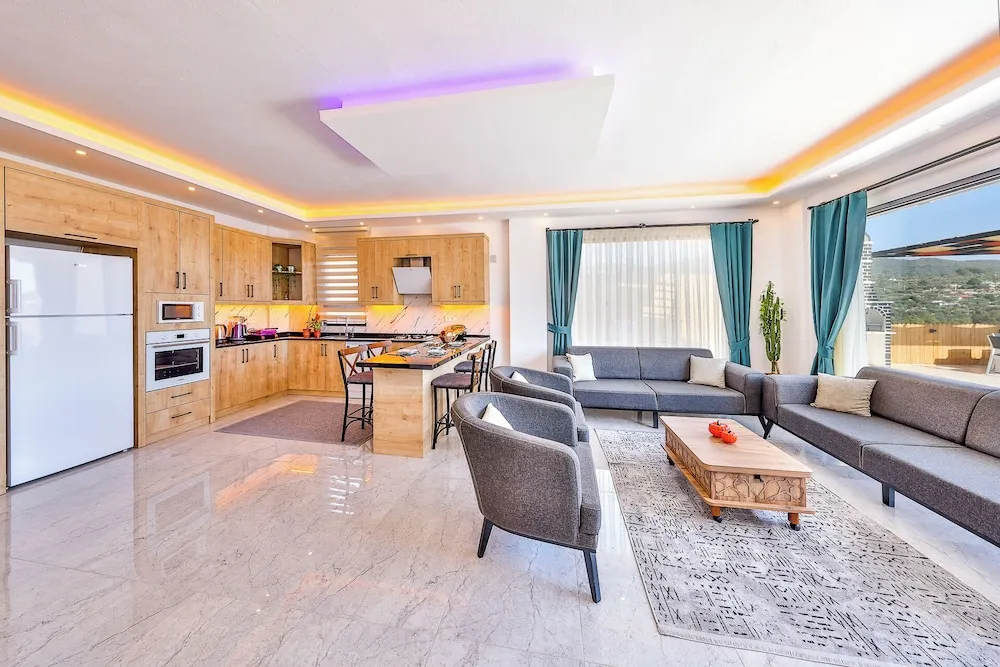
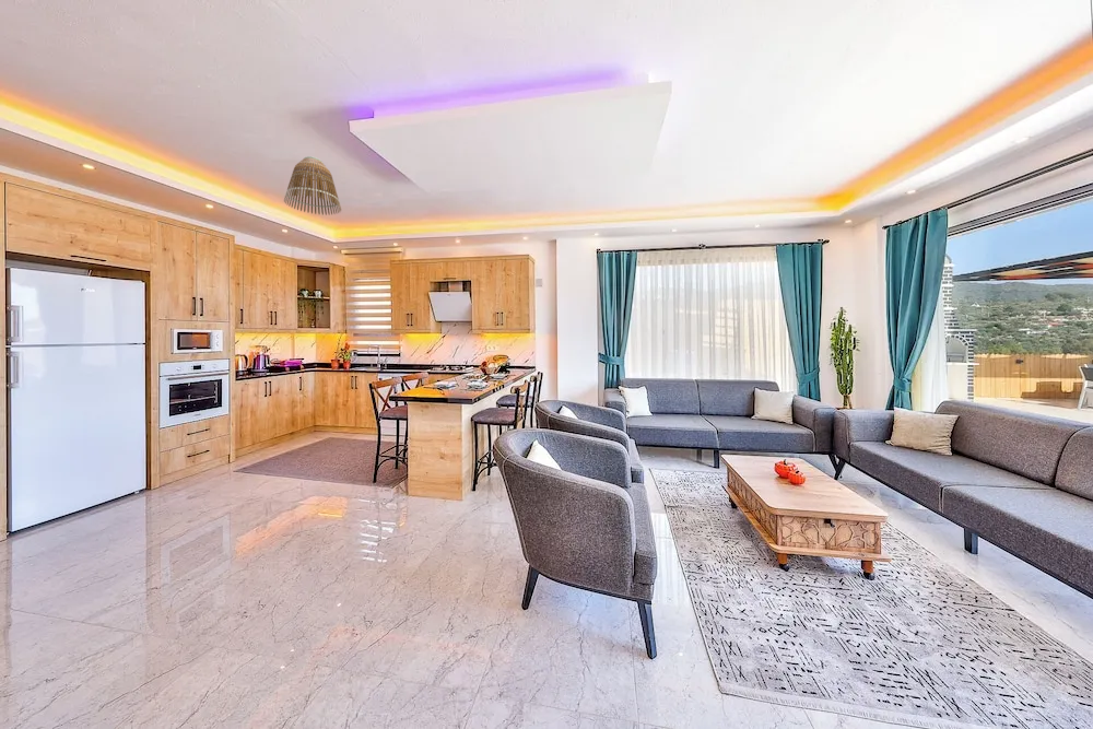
+ lamp shade (314, 183)
